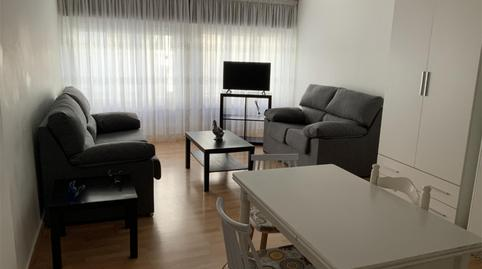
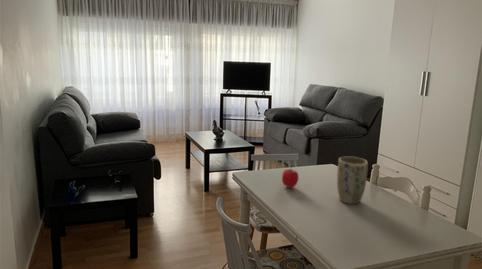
+ plant pot (351, 180)
+ fruit (290, 177)
